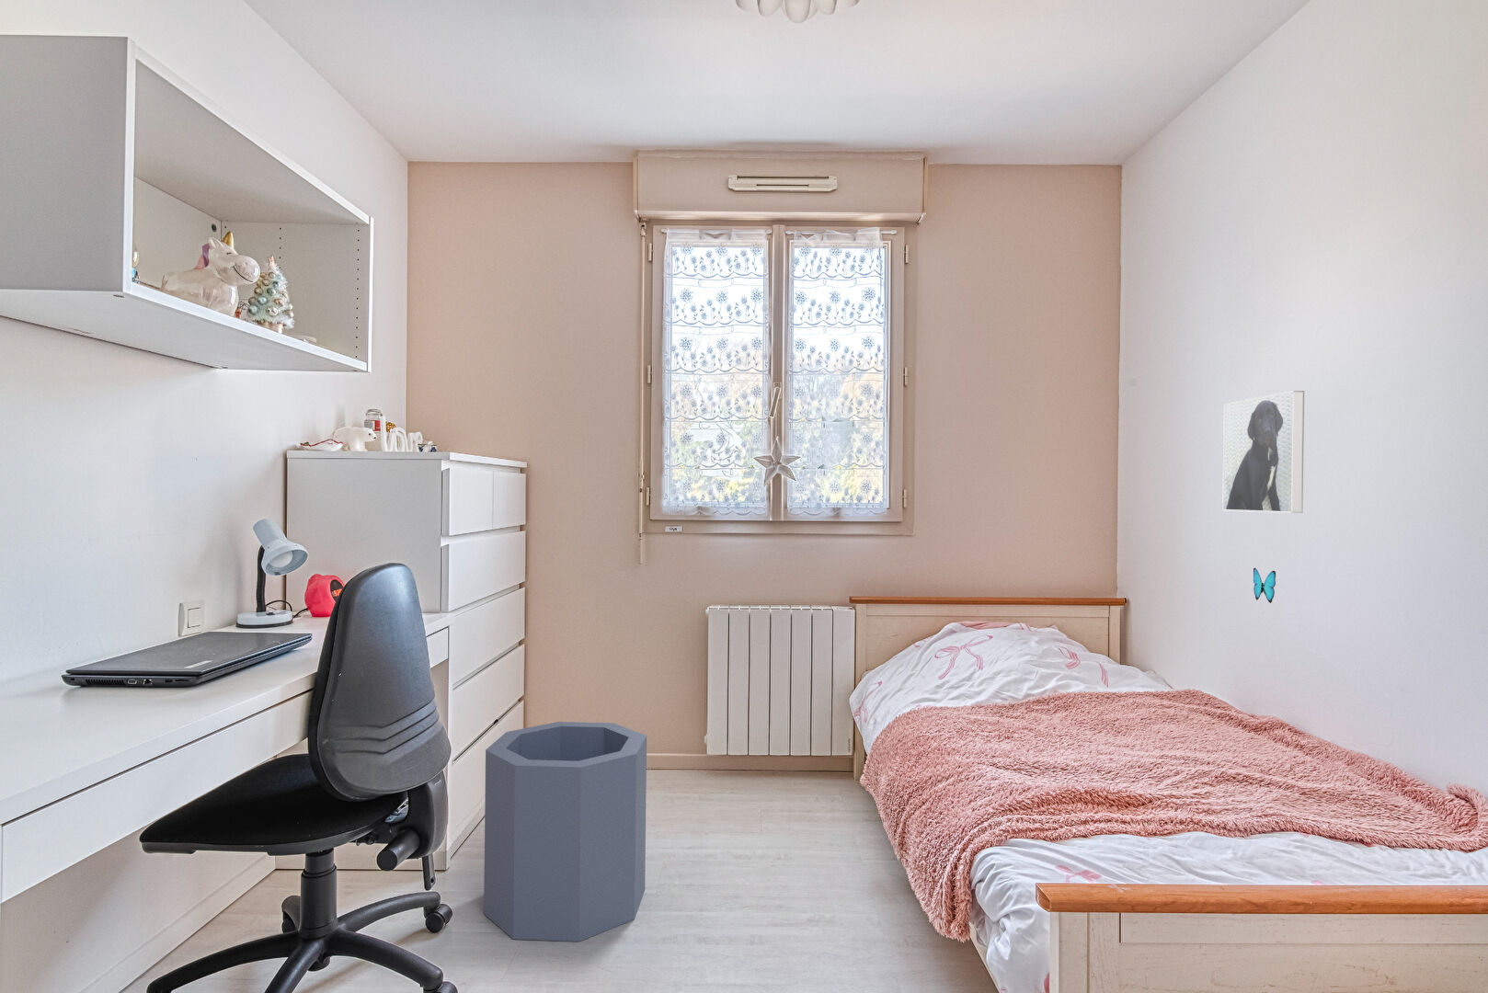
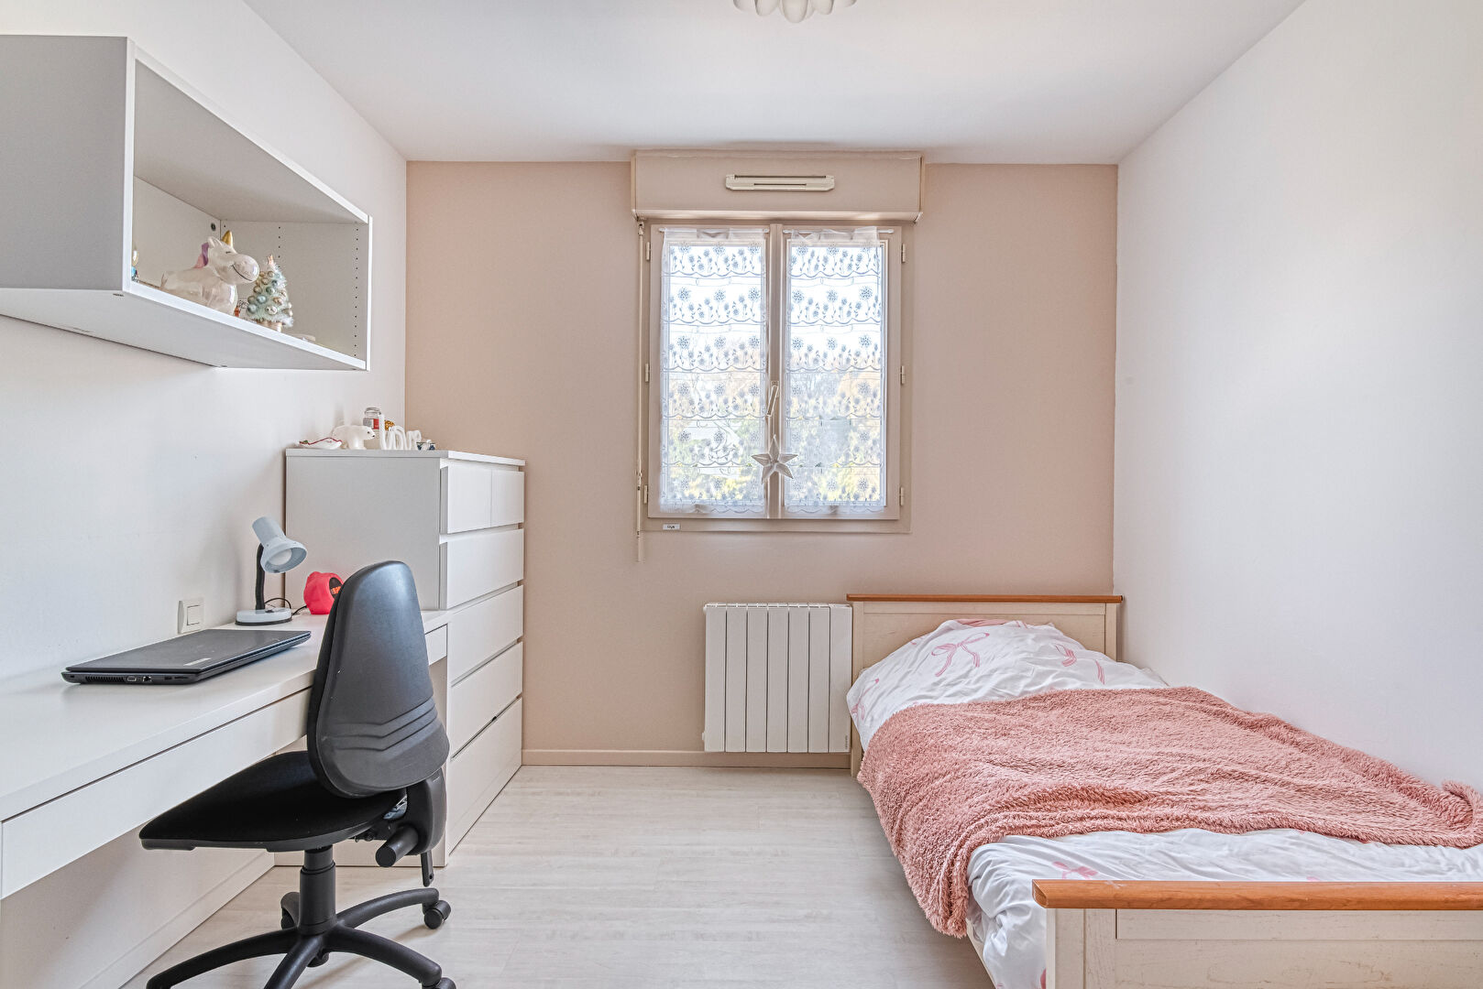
- decorative butterfly (1263, 585)
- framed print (1260, 454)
- trash can (567, 821)
